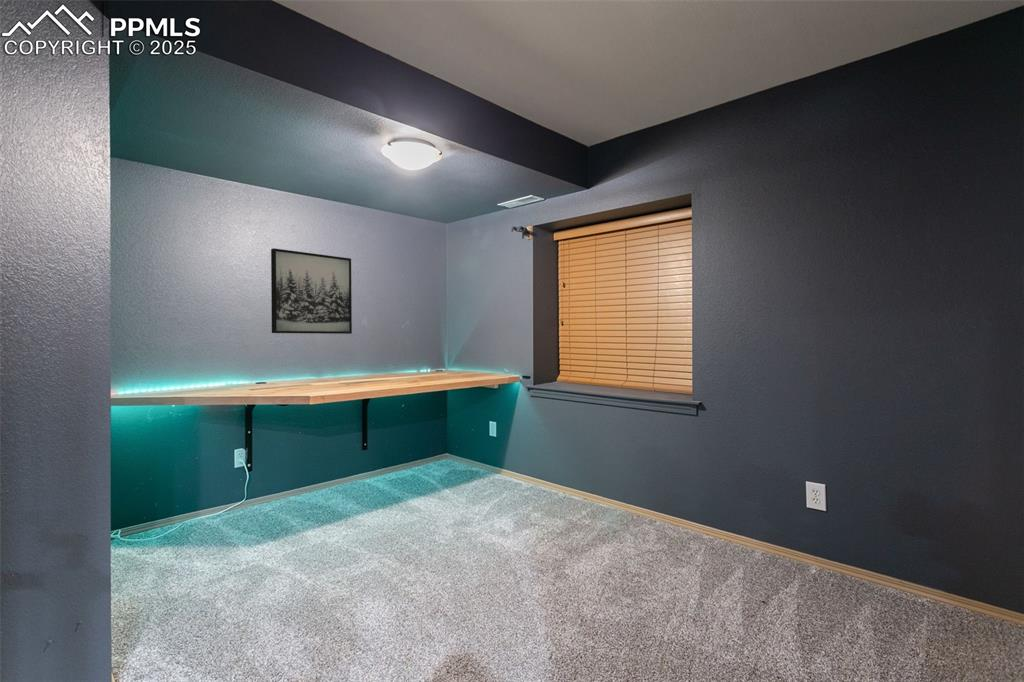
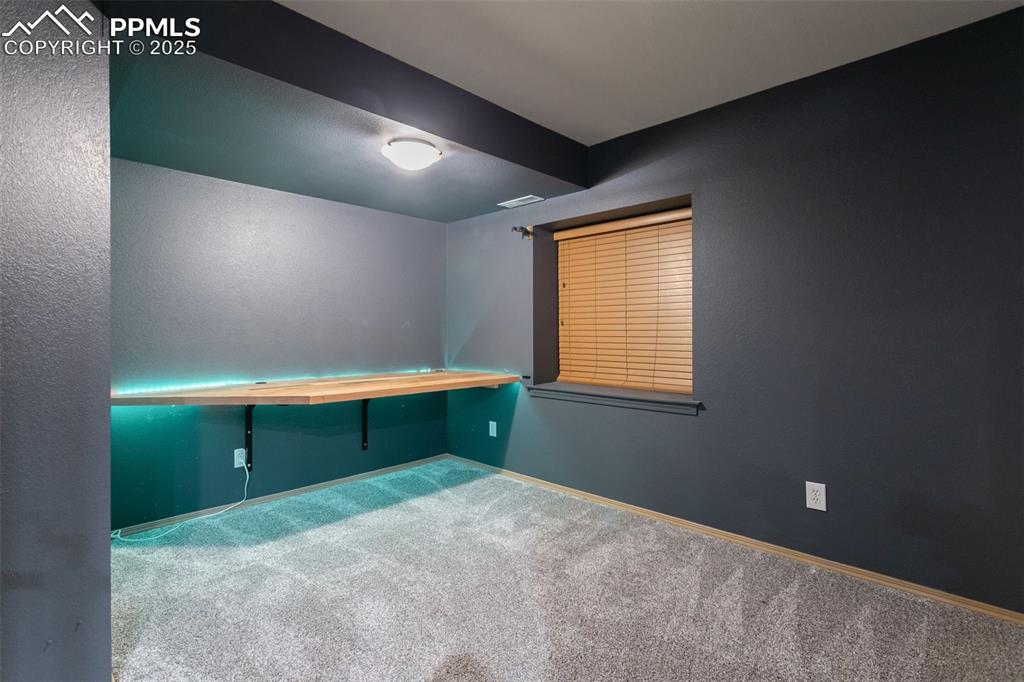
- wall art (313, 293)
